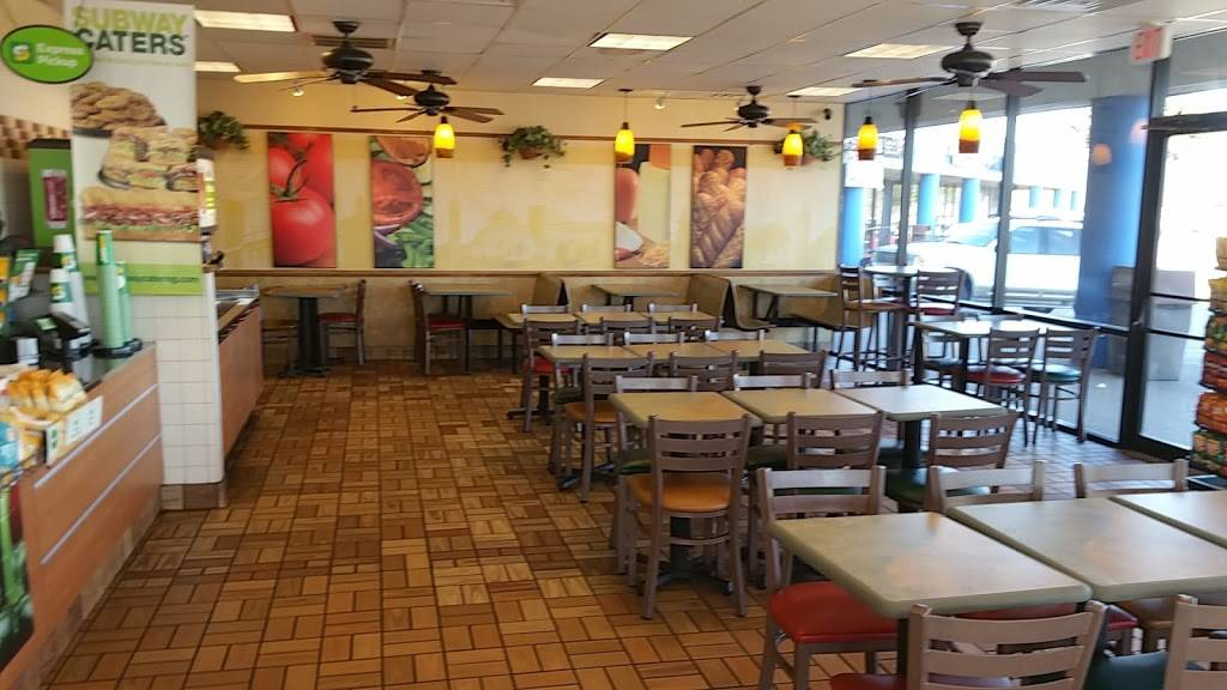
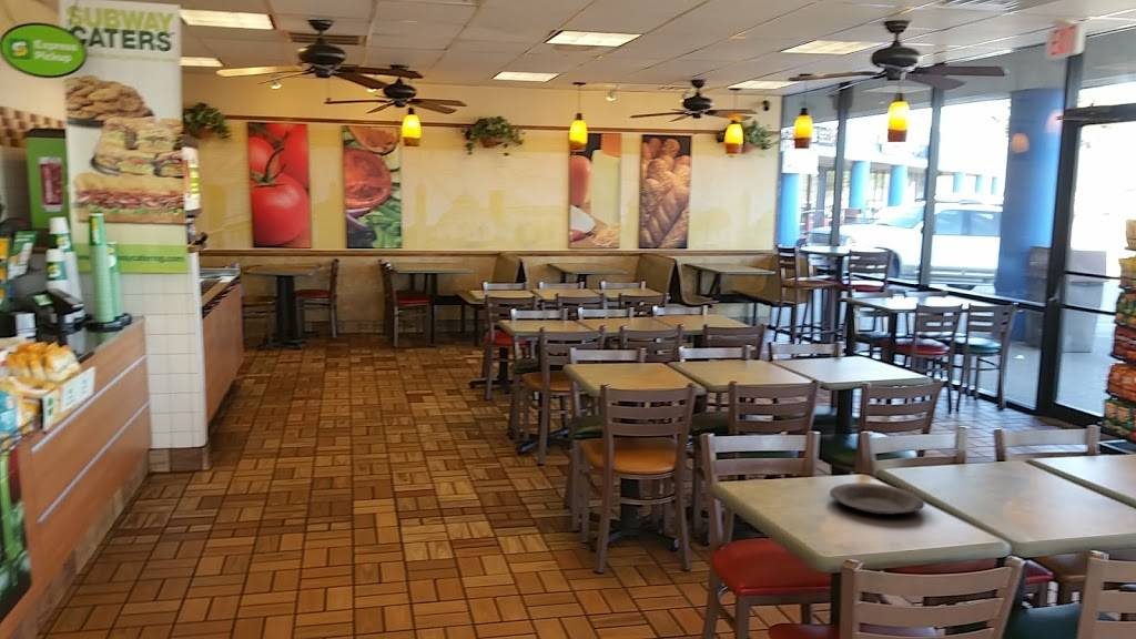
+ plate (875, 500)
